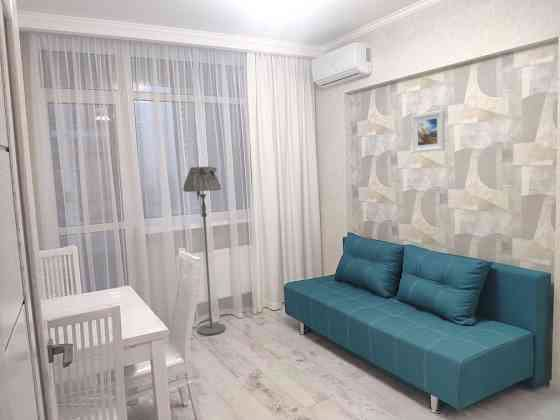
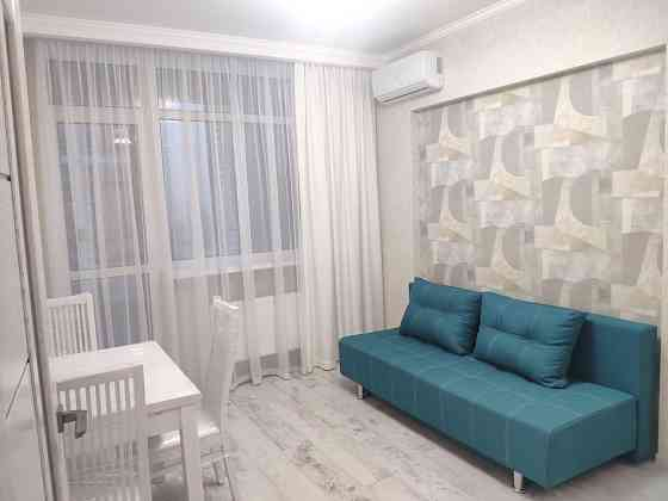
- floor lamp (206, 249)
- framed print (427, 132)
